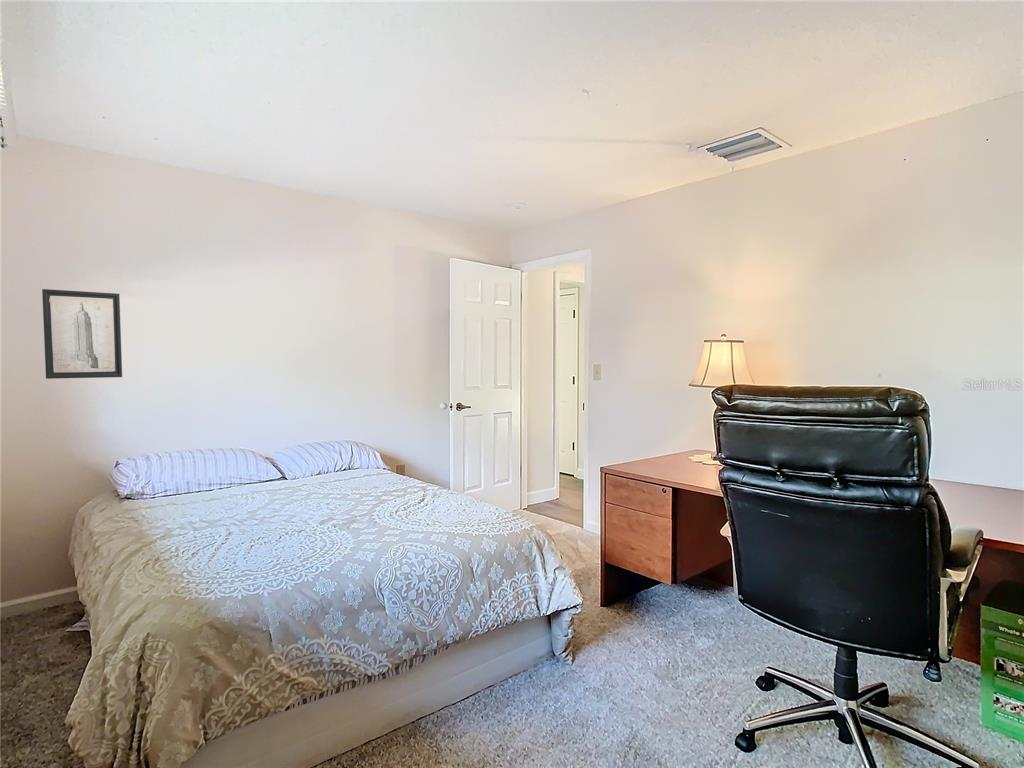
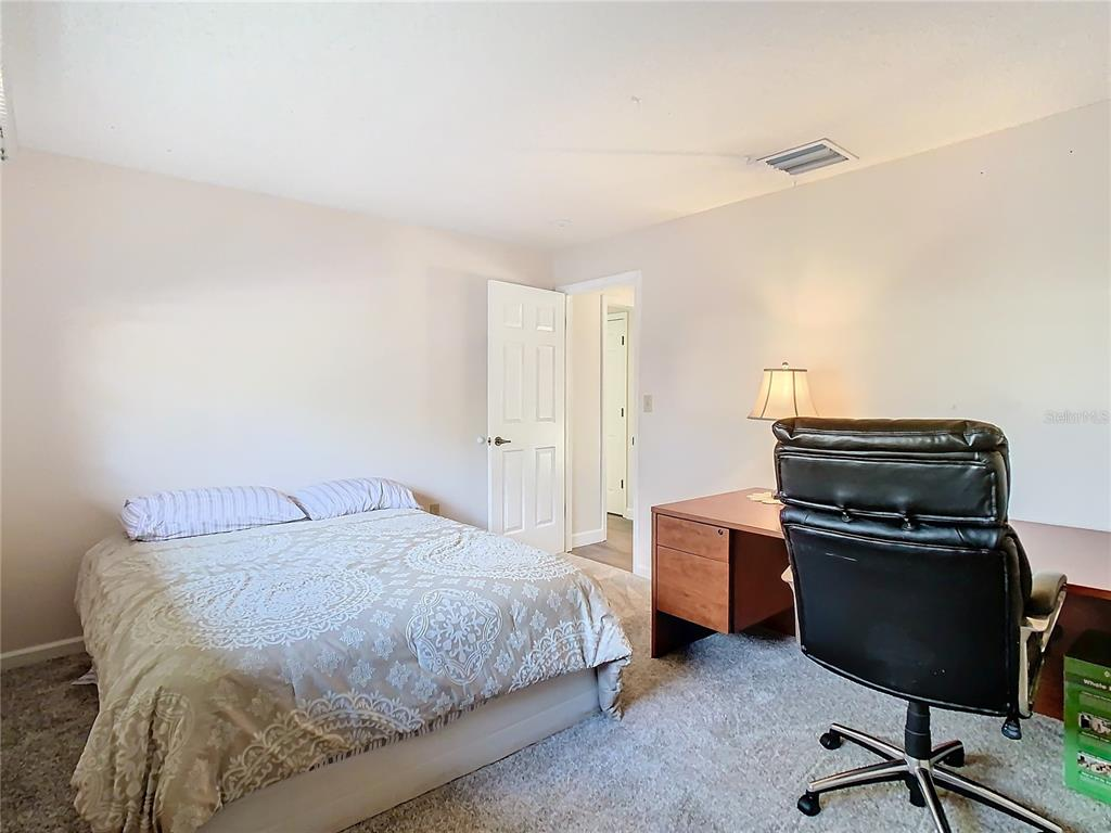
- wall art (83, 334)
